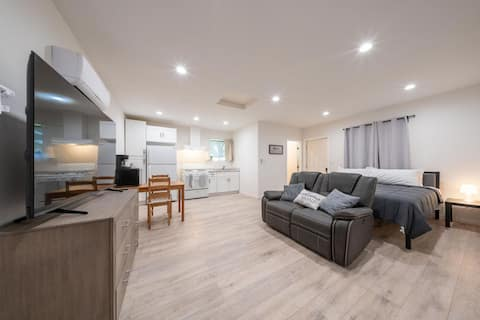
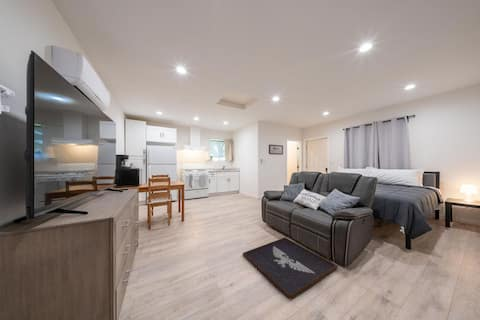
+ doormat (286, 259)
